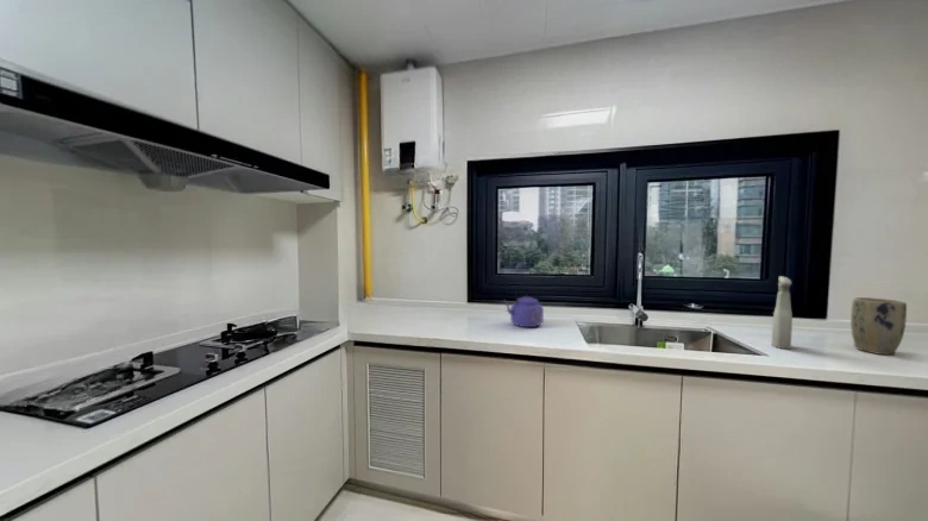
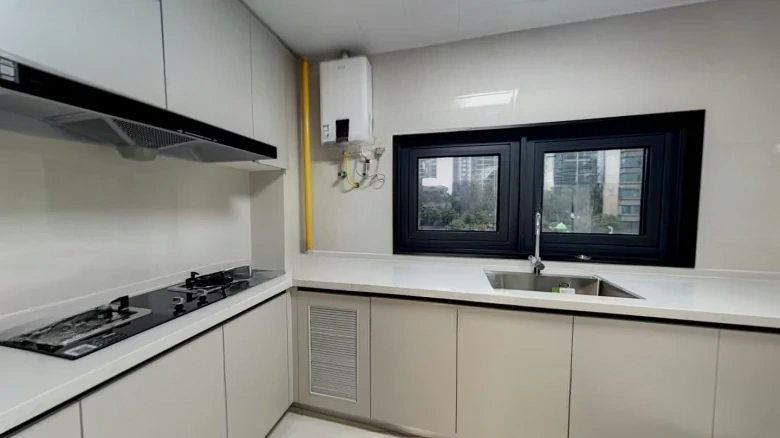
- kettle (521, 305)
- plant pot (877, 325)
- spray bottle (783, 312)
